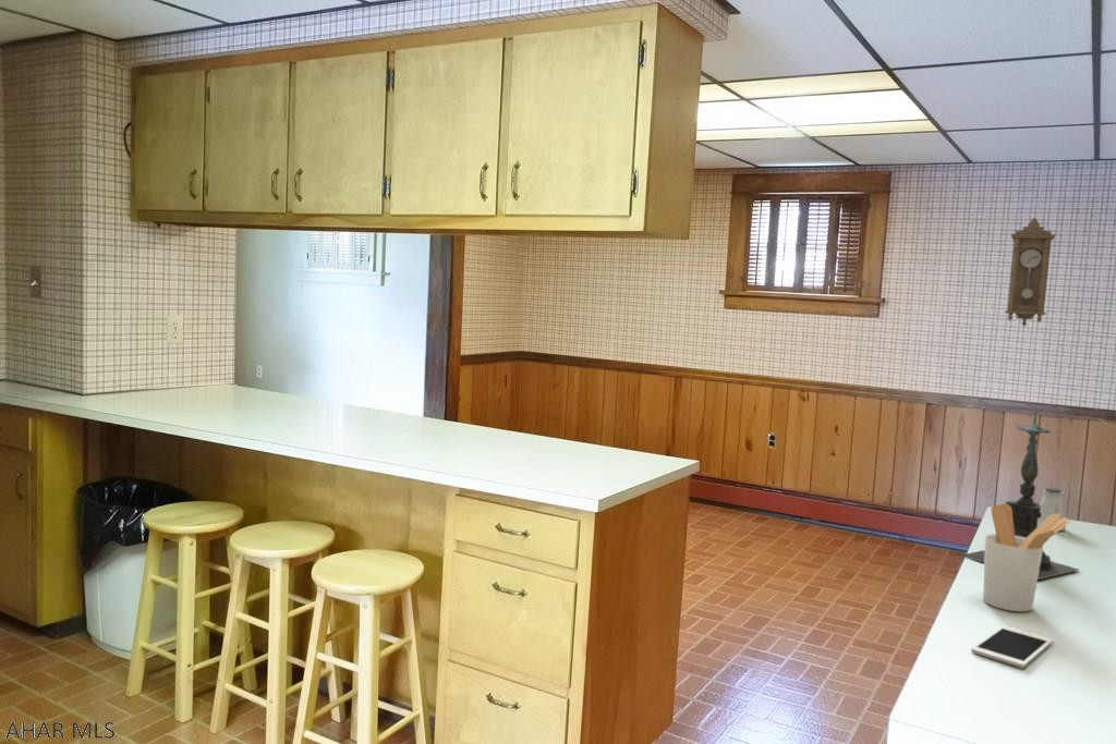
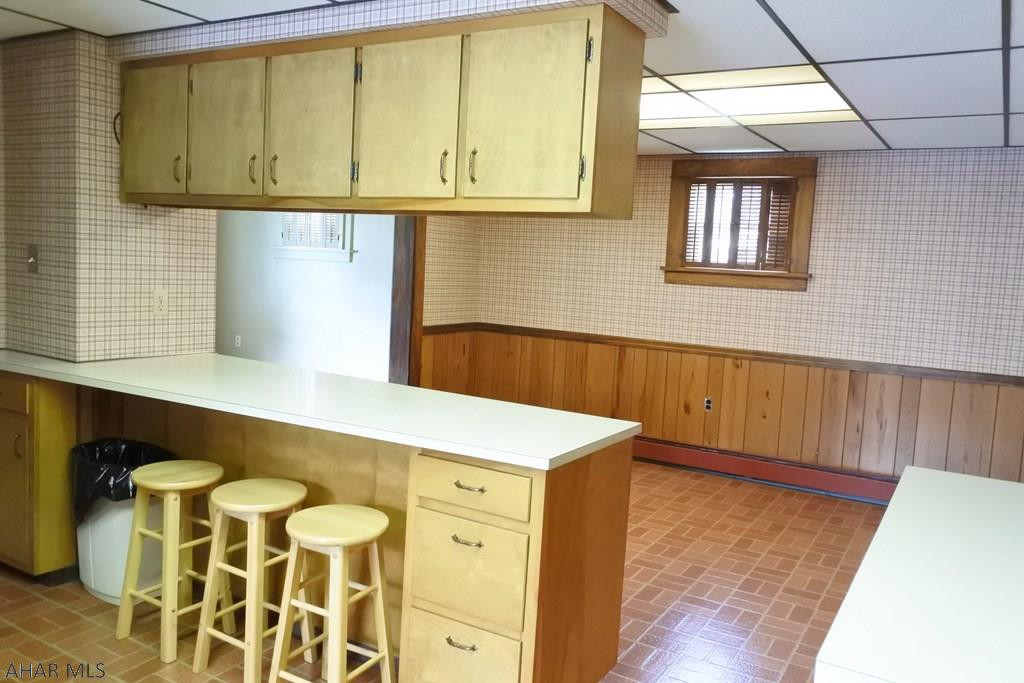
- pendulum clock (1029, 272)
- utensil holder (1024, 557)
- cell phone (1012, 645)
- saltshaker (1051, 508)
- candle holder (1026, 484)
